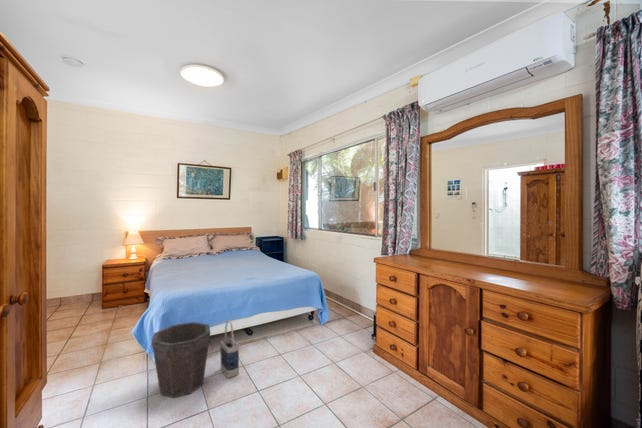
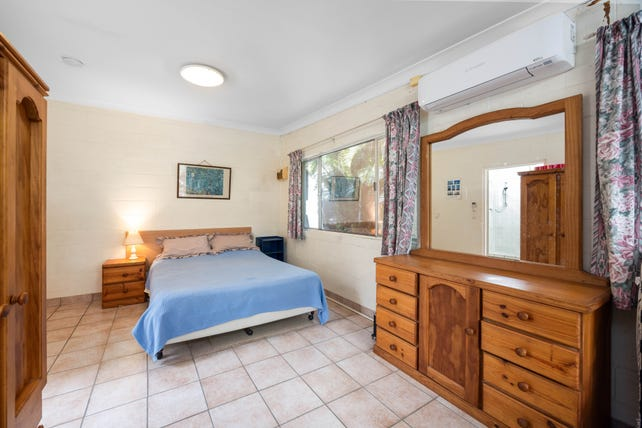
- waste bin (182, 358)
- bag (229, 346)
